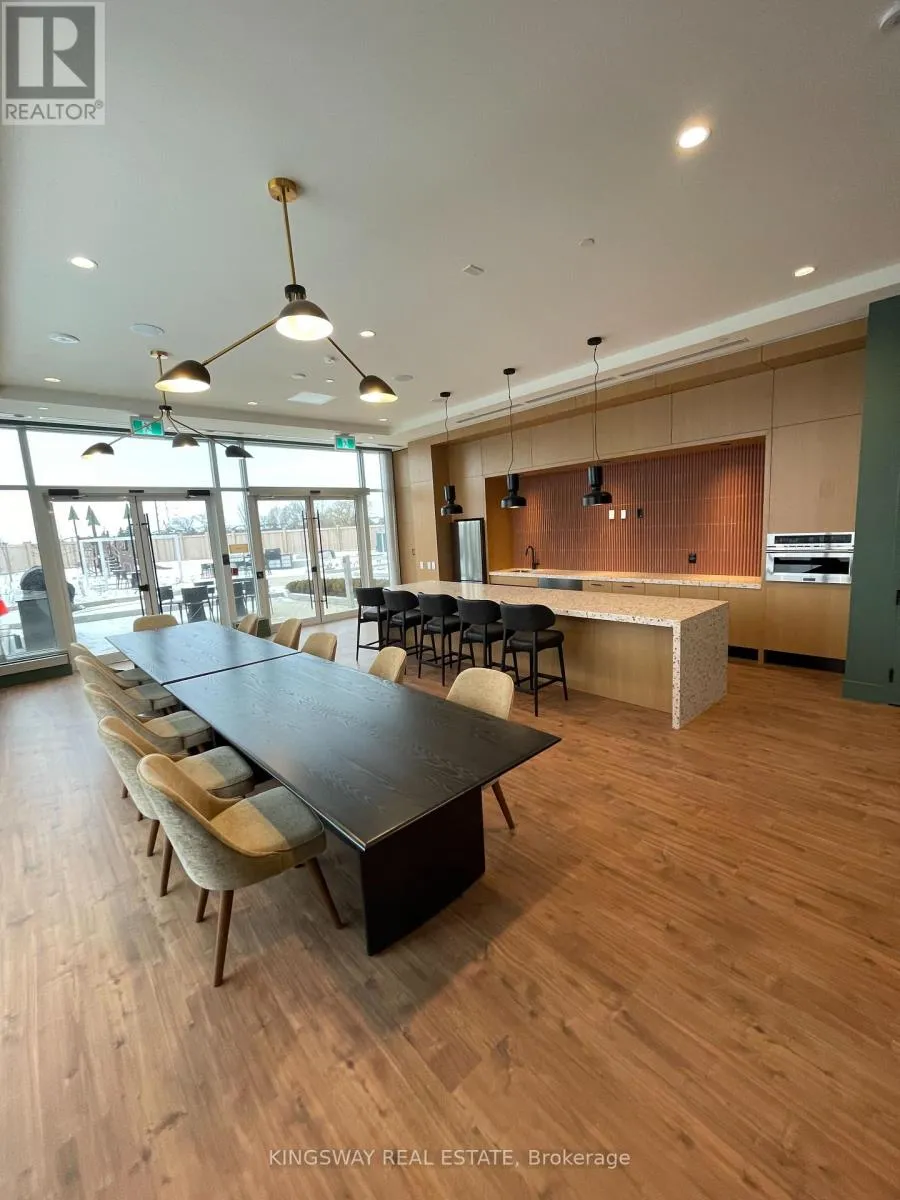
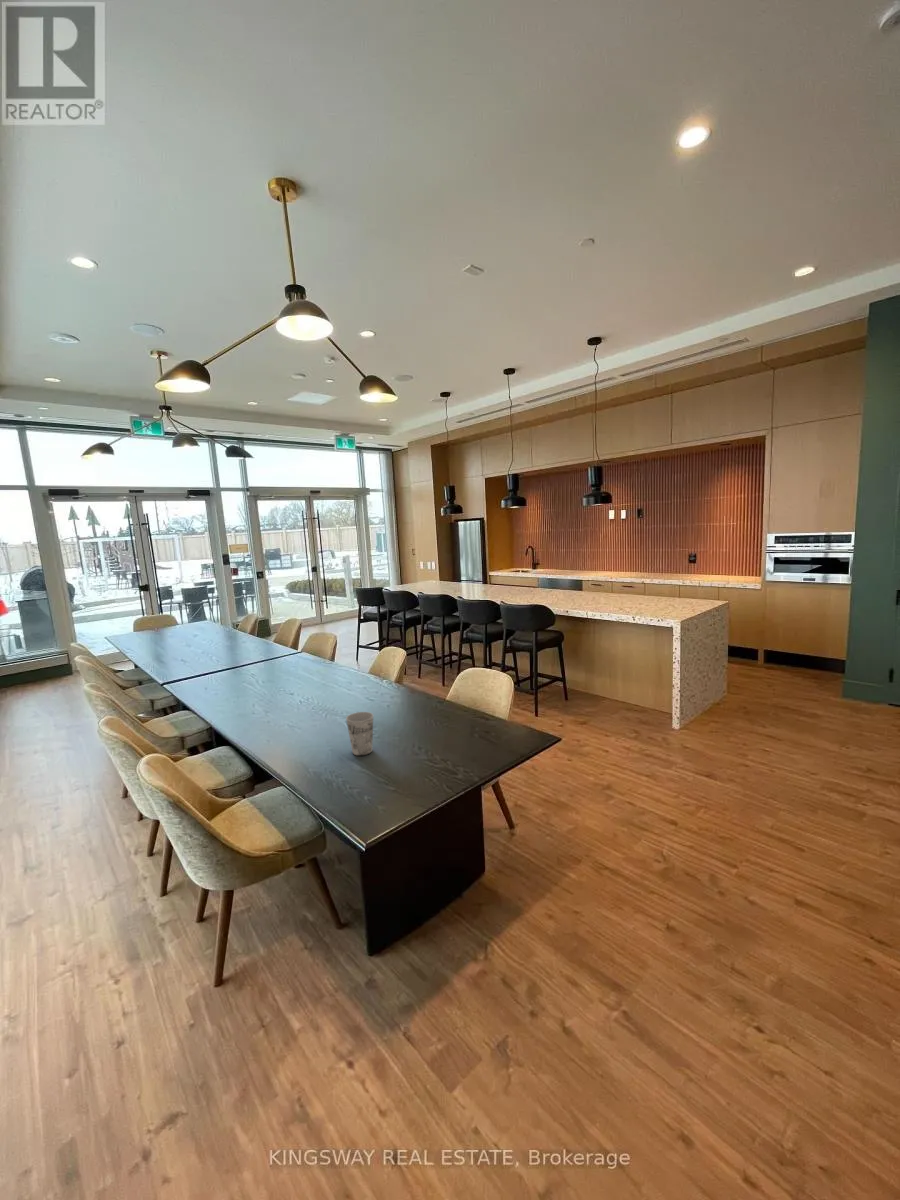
+ cup (361, 734)
